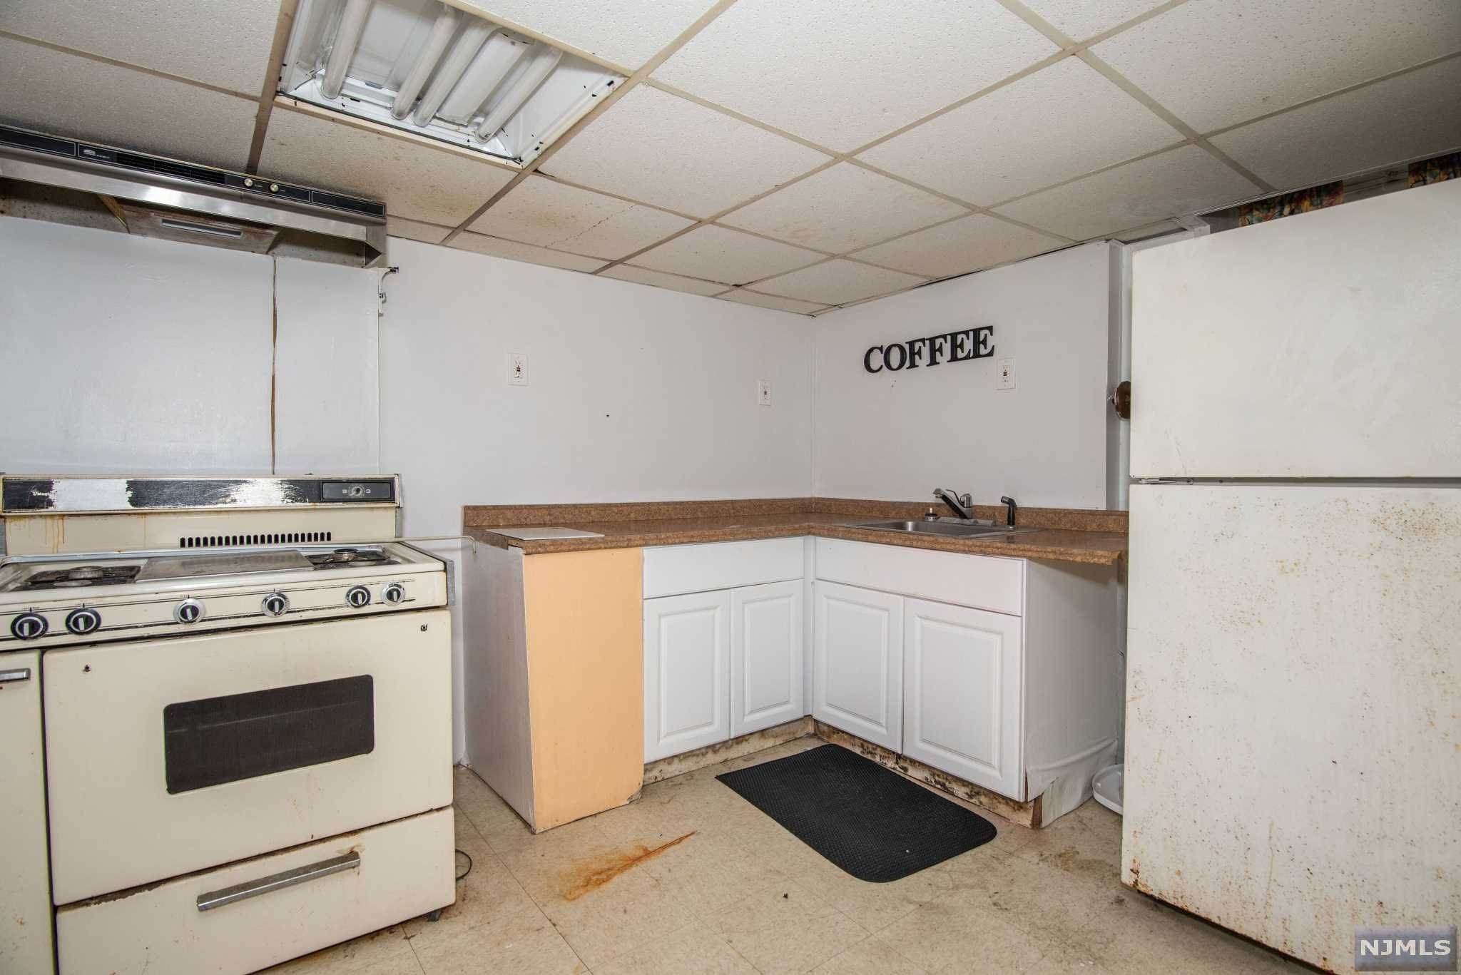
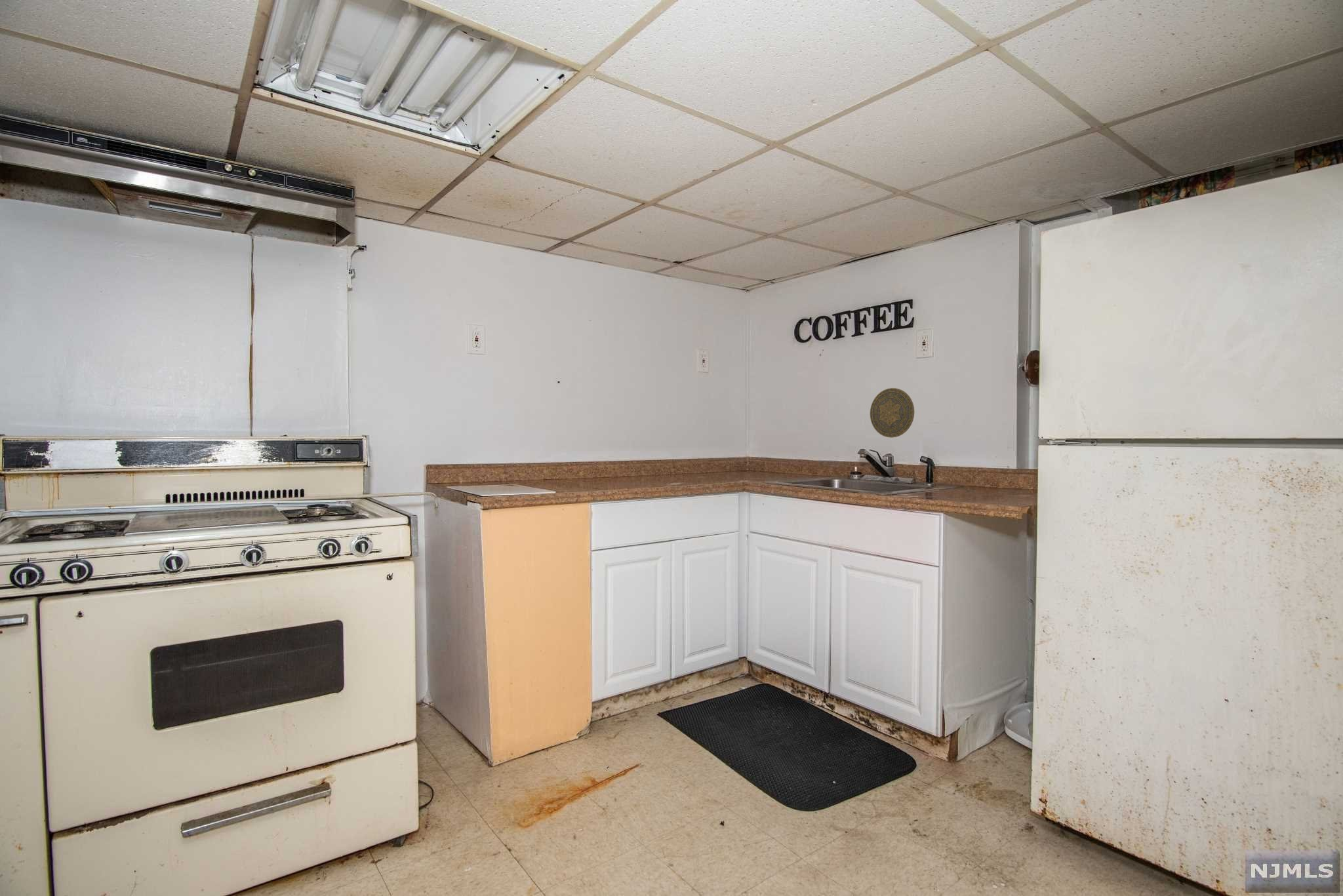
+ decorative plate (890, 412)
